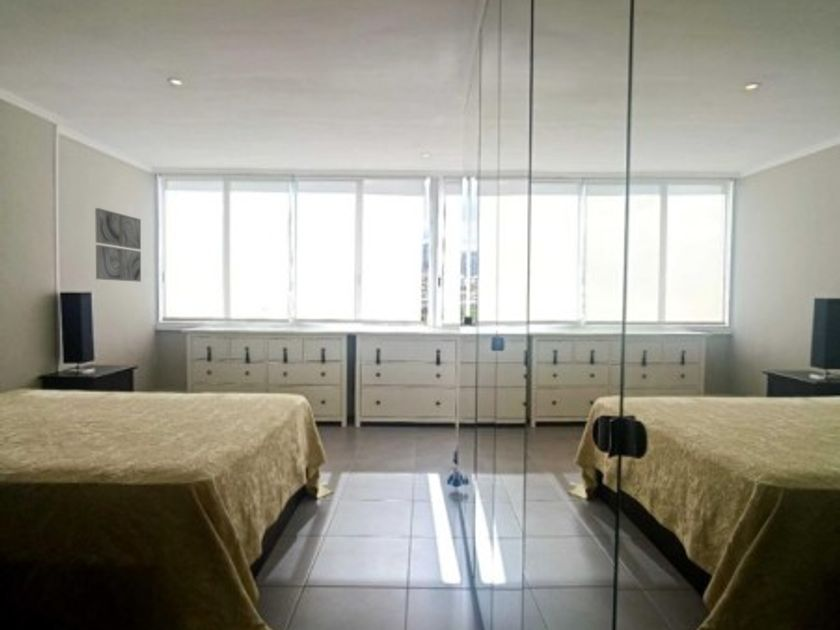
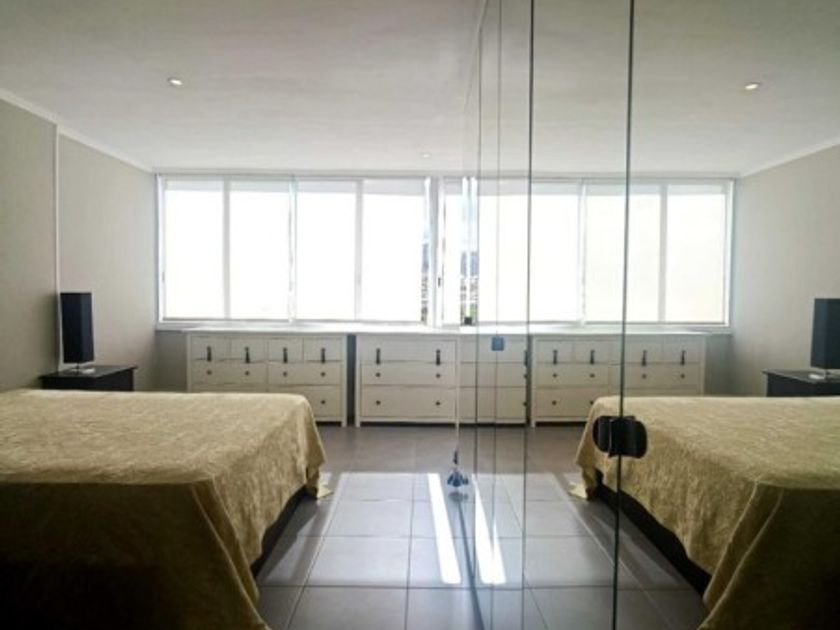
- wall art (119, 246)
